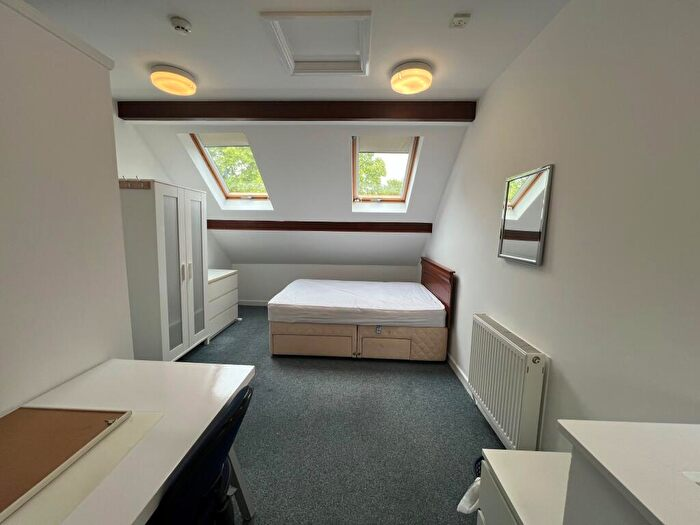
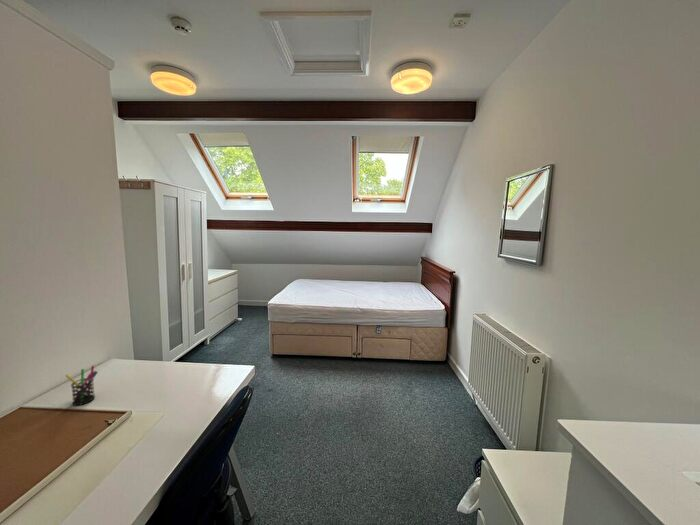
+ pen holder (84, 383)
